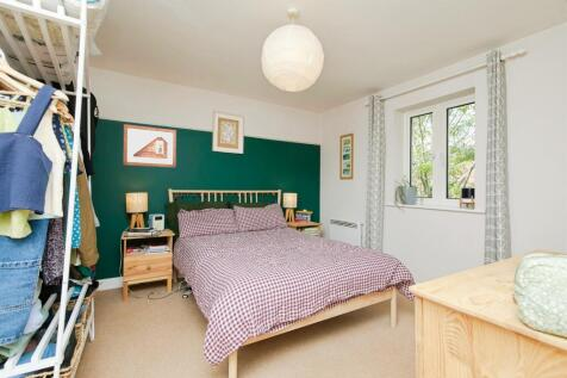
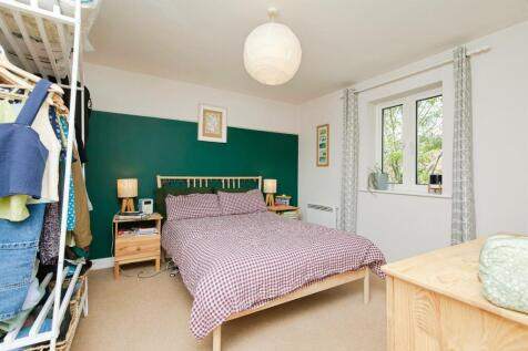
- picture frame (150, 147)
